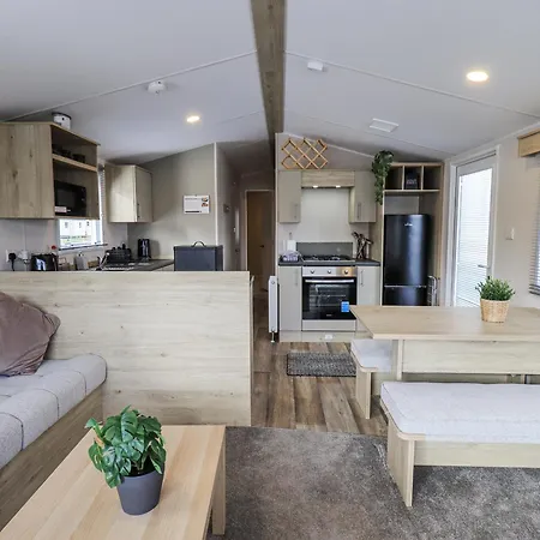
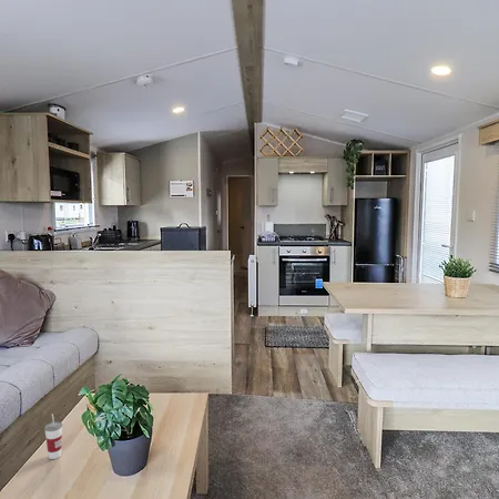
+ cup (53, 435)
